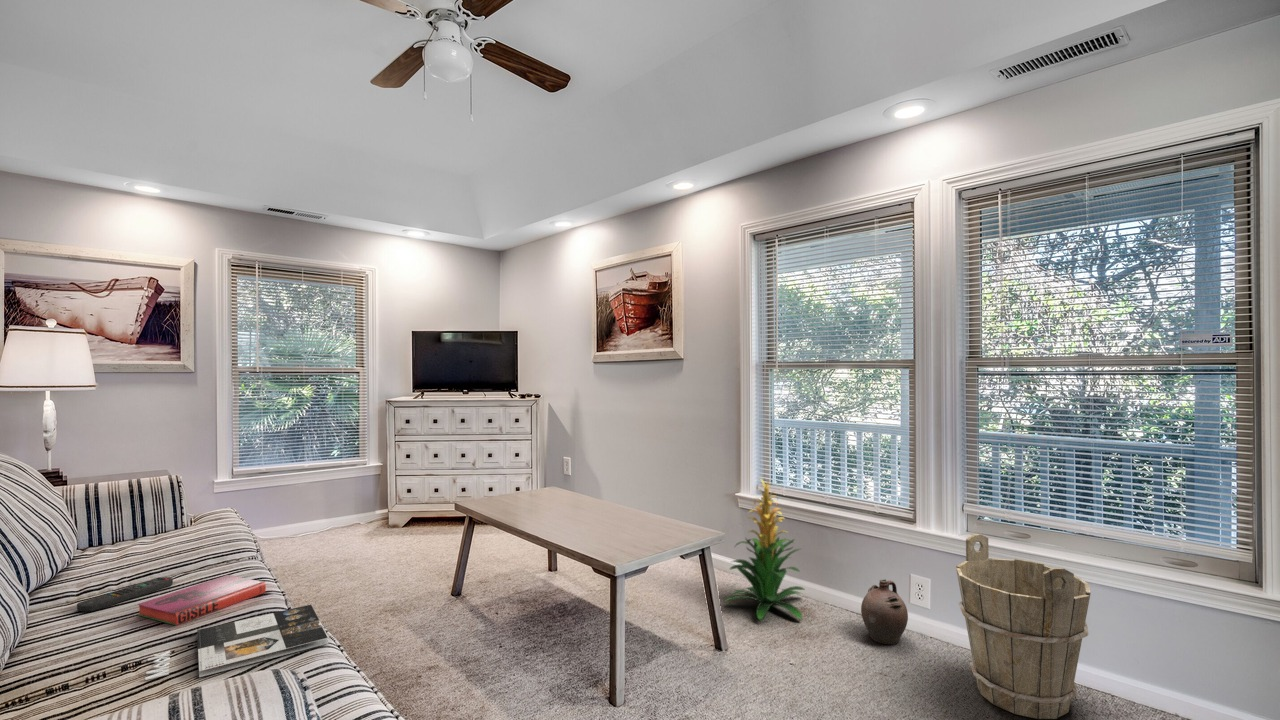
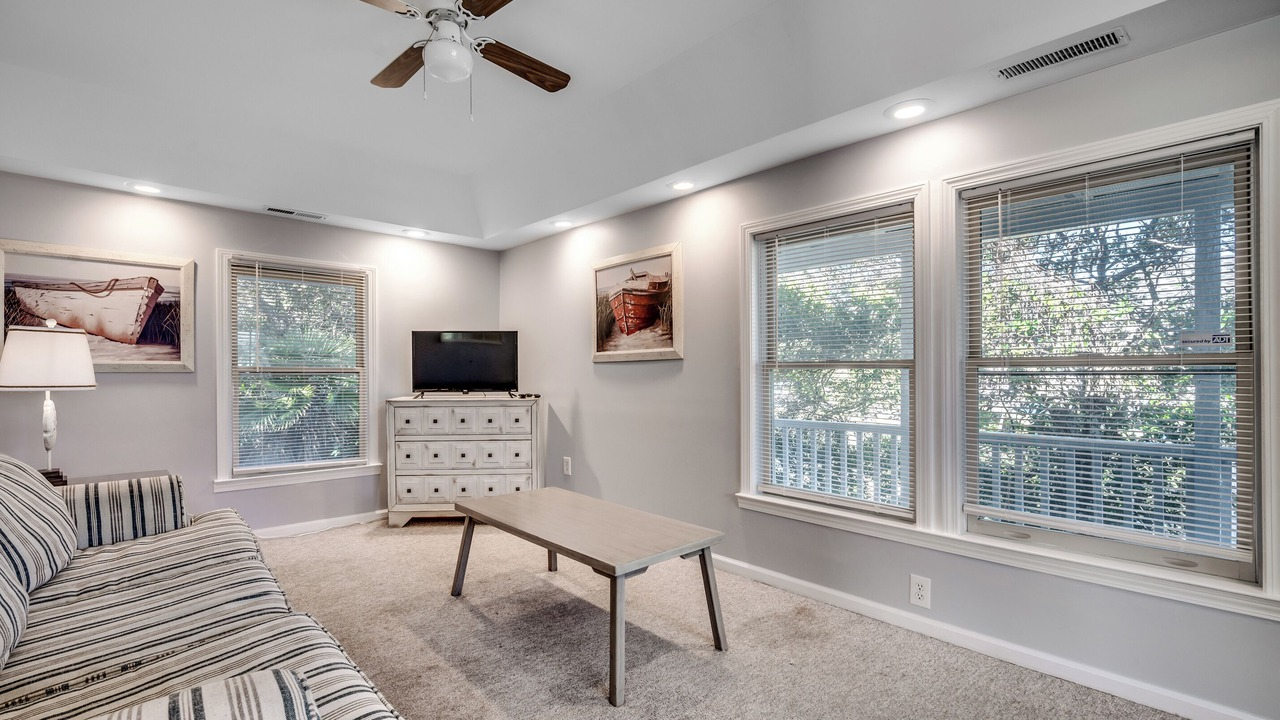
- magazine (239, 642)
- bucket (1021, 623)
- remote control (127, 592)
- ceramic jug (884, 609)
- indoor plant (767, 542)
- hardback book (204, 598)
